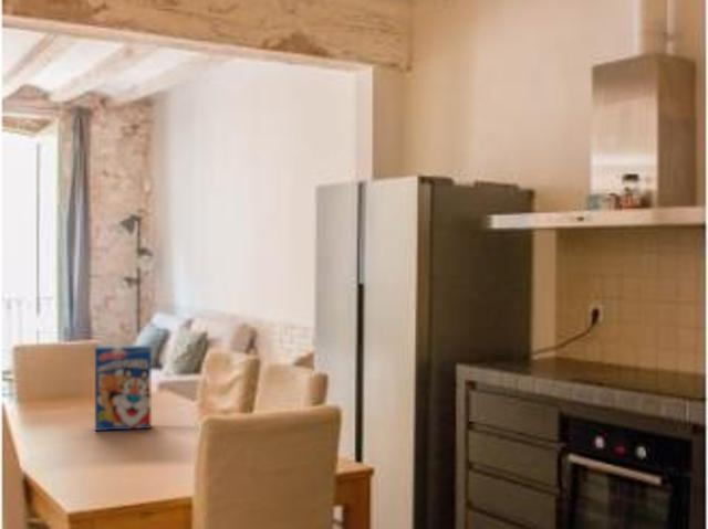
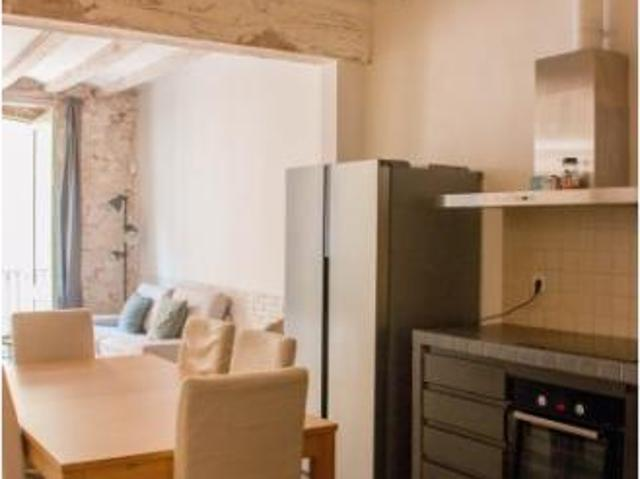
- cereal box (123, 387)
